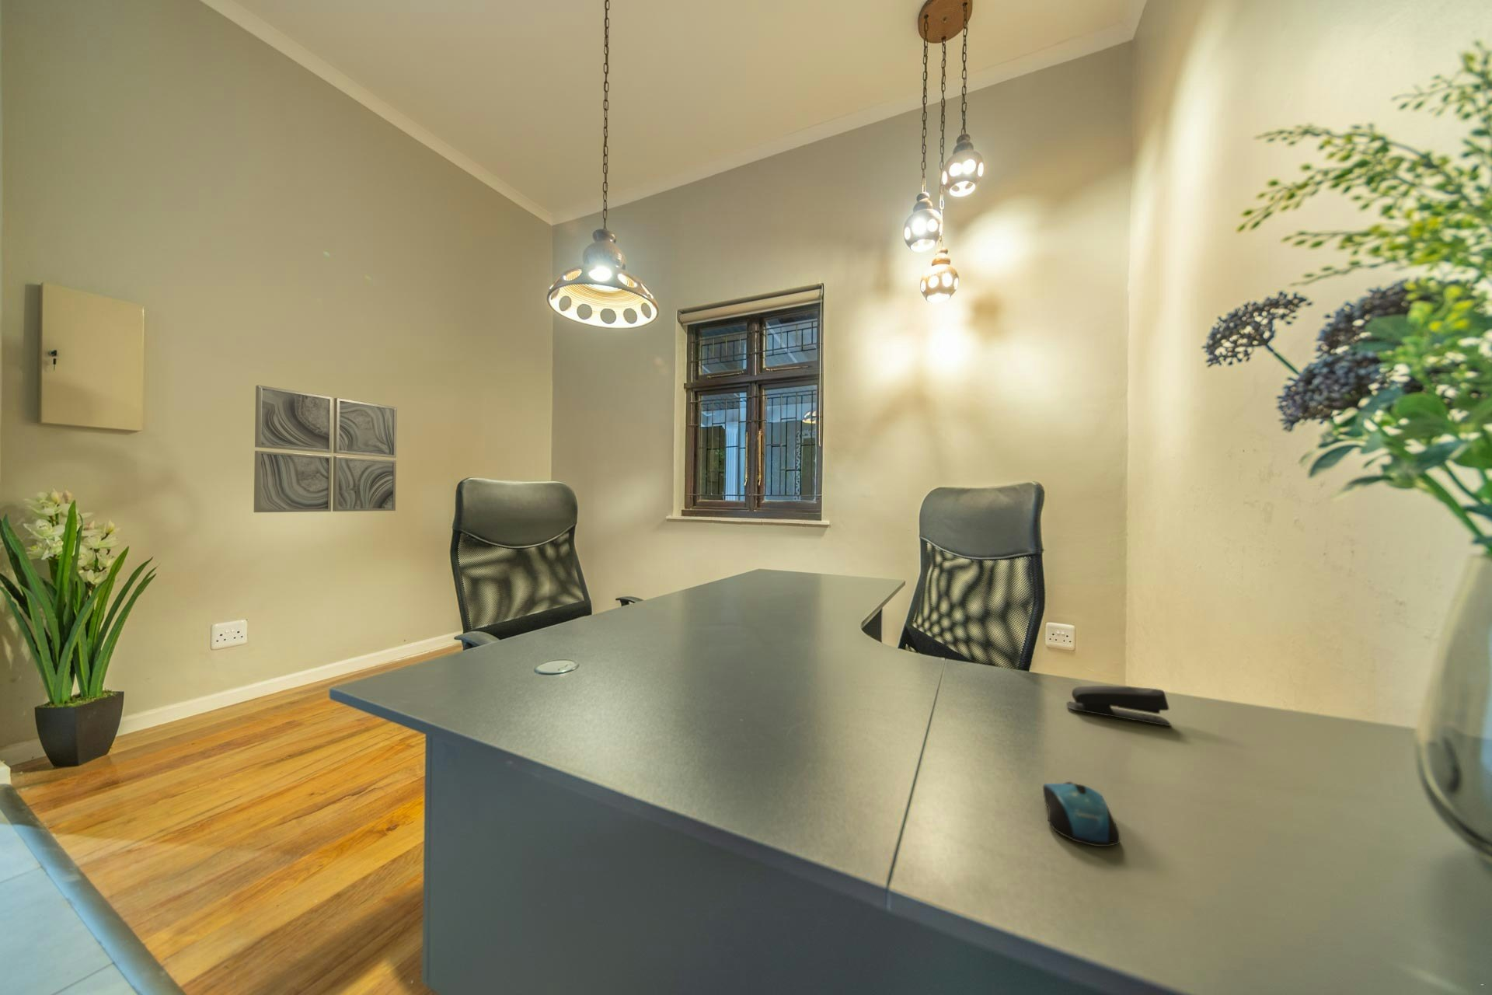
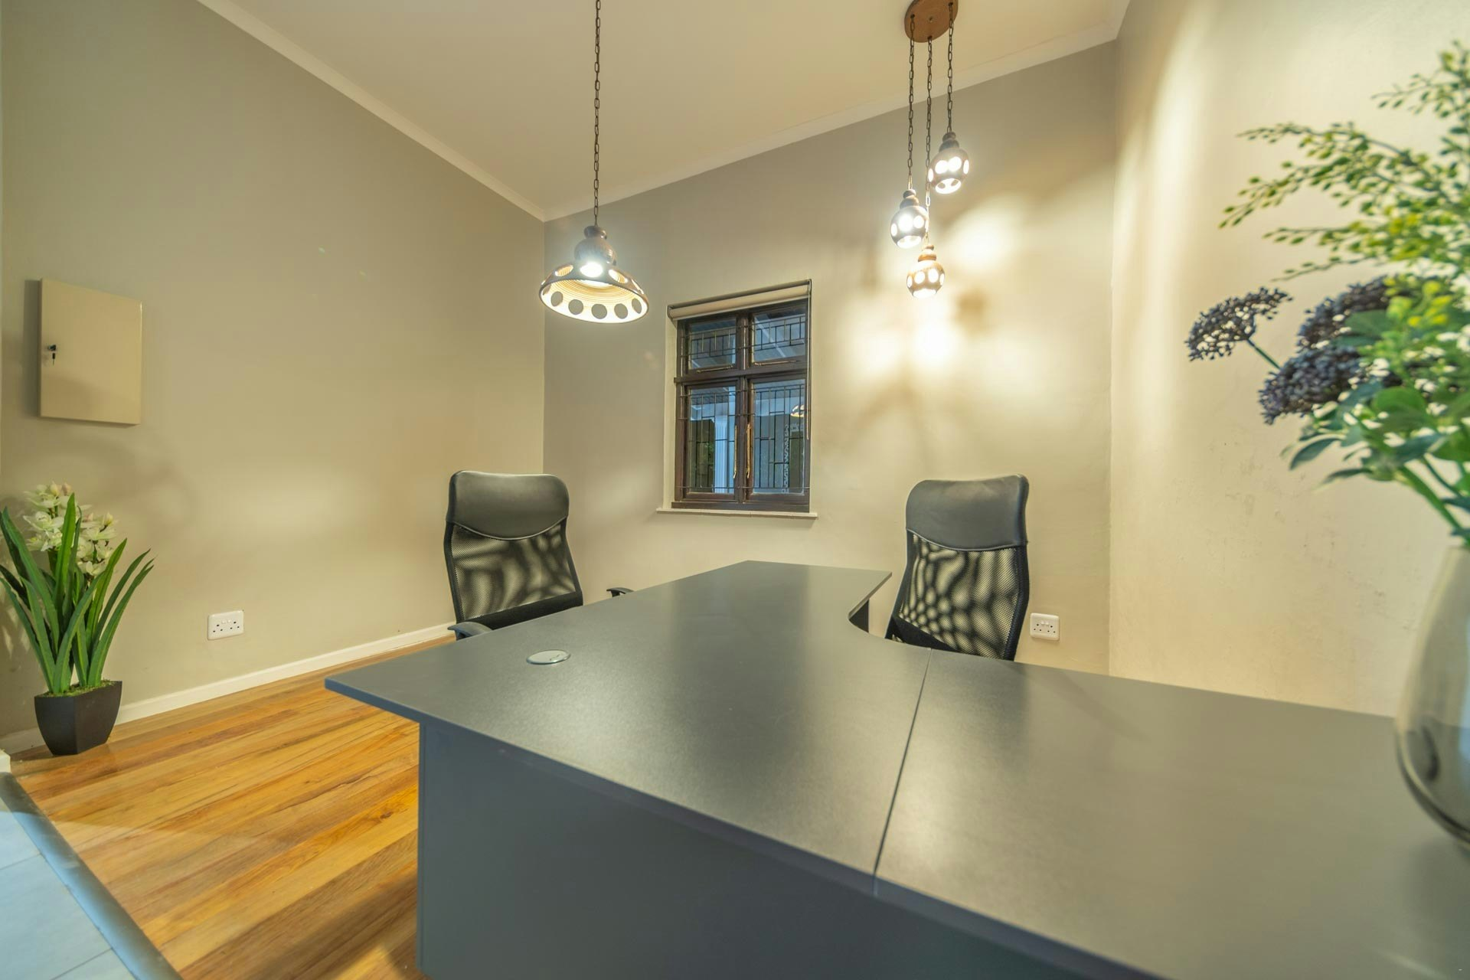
- wall art (331, 455)
- stapler (1116, 698)
- computer mouse (1073, 800)
